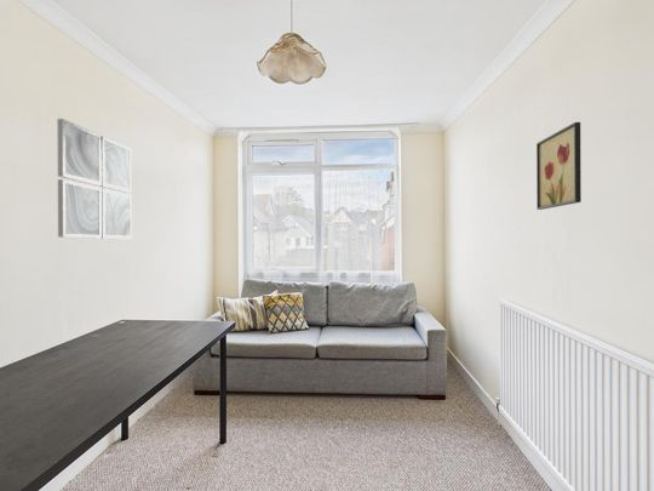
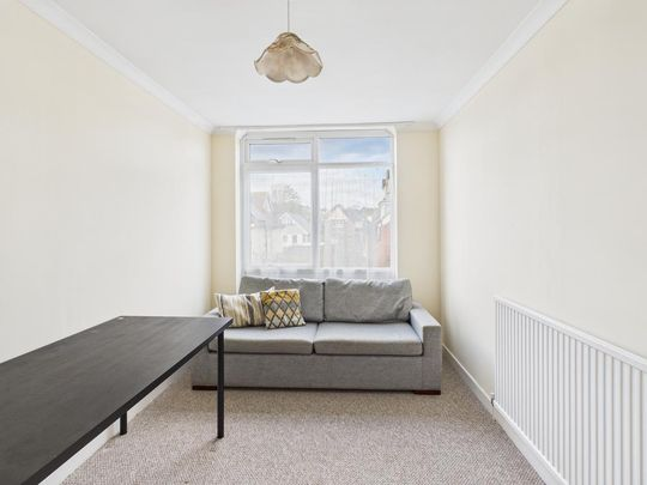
- wall art (557, 170)
- wall art (99, 188)
